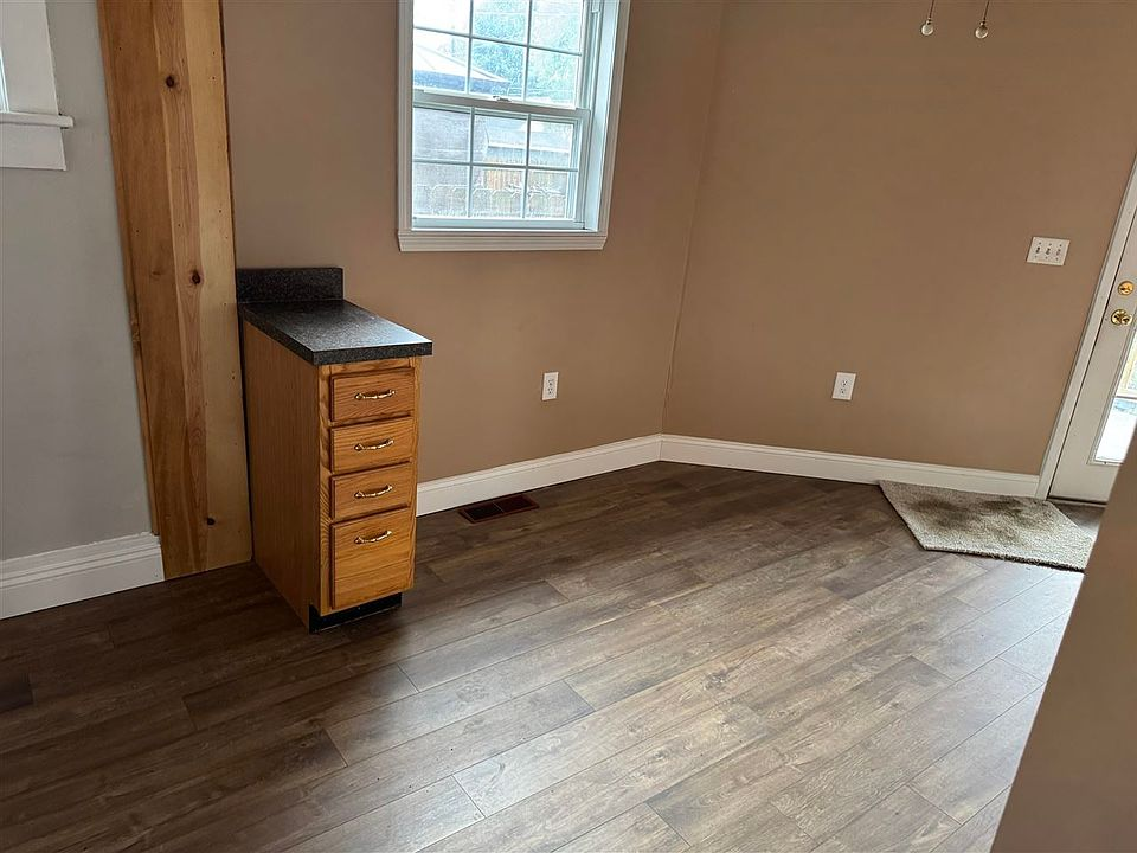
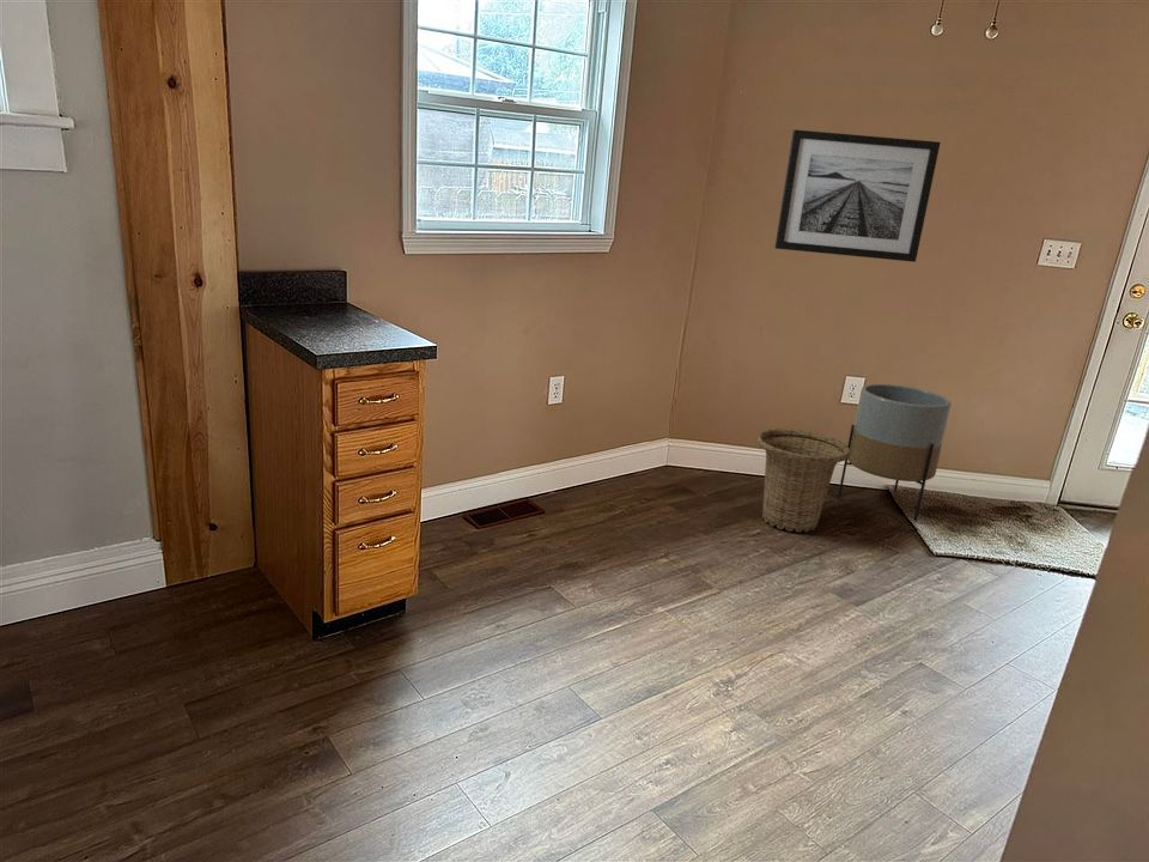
+ planter (892, 449)
+ basket (796, 481)
+ wall art (855, 196)
